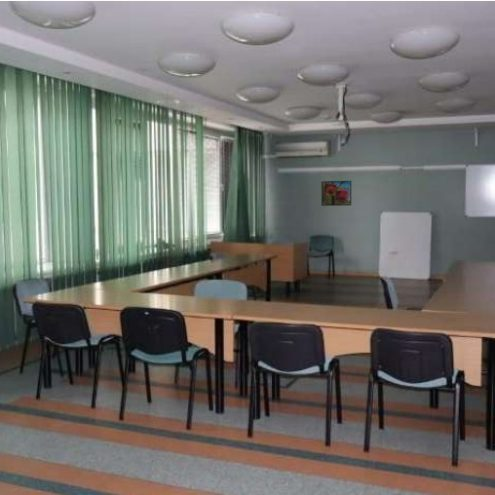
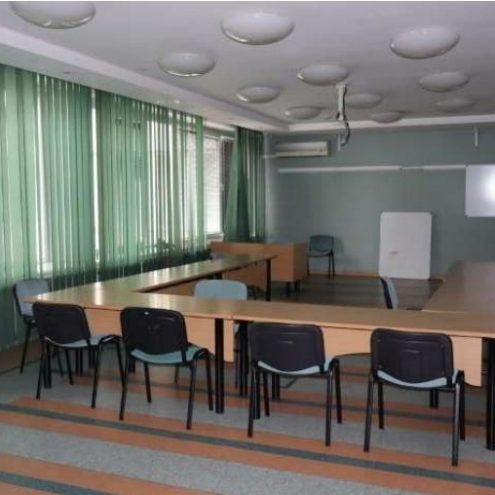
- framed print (336, 193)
